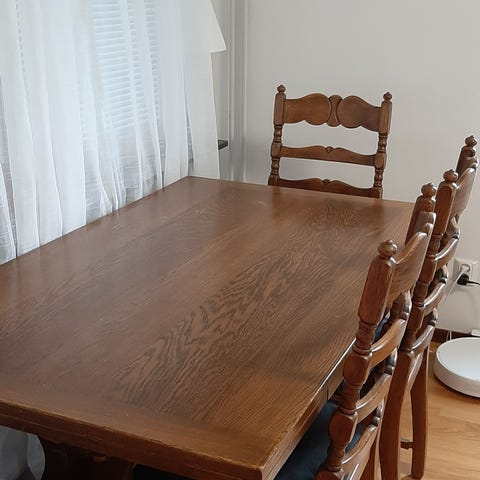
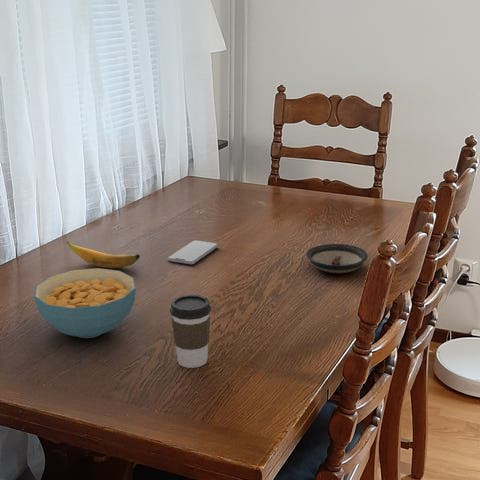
+ smartphone (193, 251)
+ coffee cup (191, 331)
+ cereal bowl (87, 309)
+ saucer (336, 261)
+ banana (103, 254)
